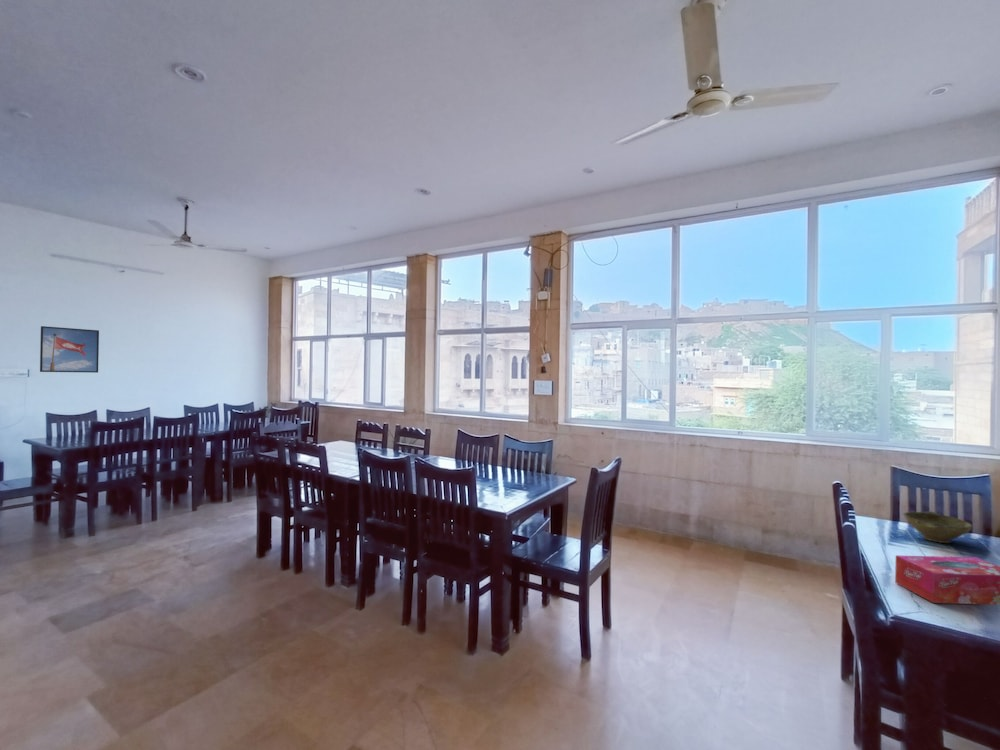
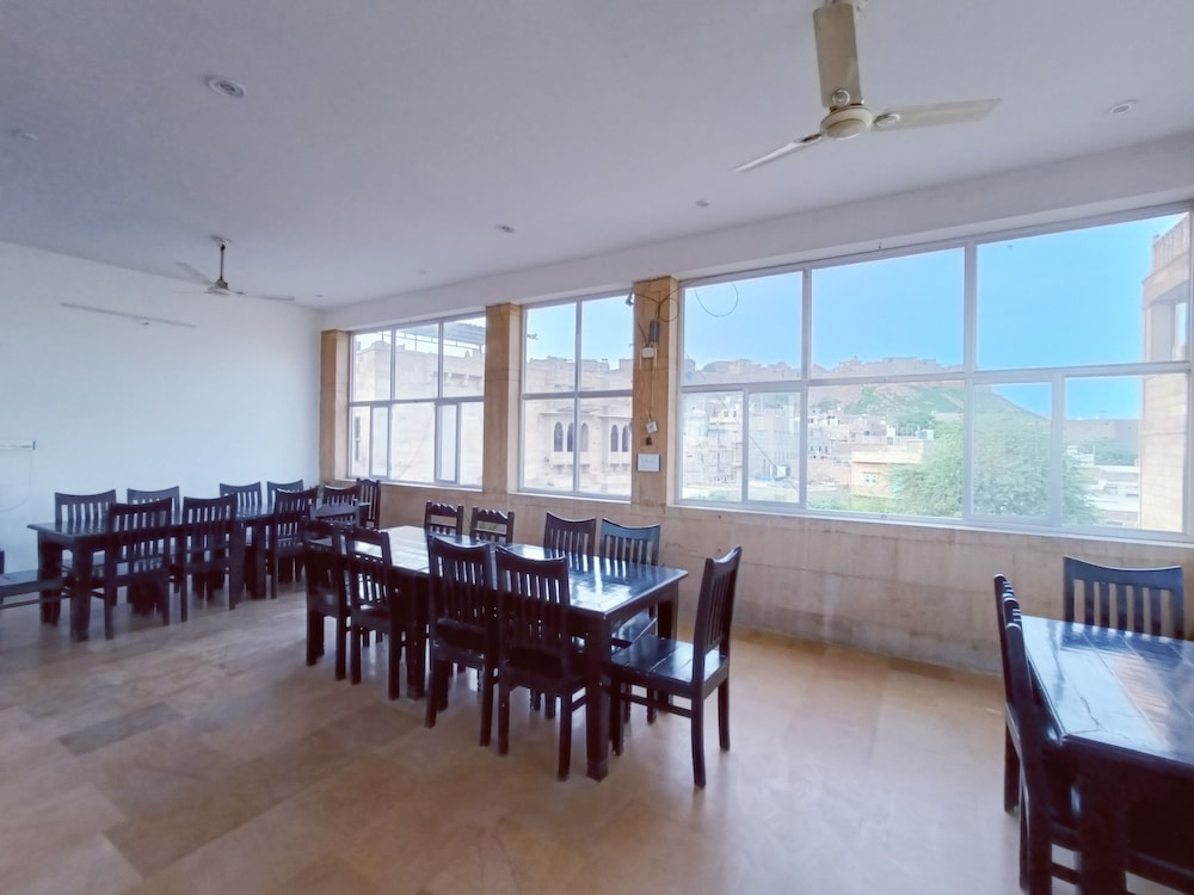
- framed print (70, 350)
- bowl (936, 529)
- tissue box (955, 579)
